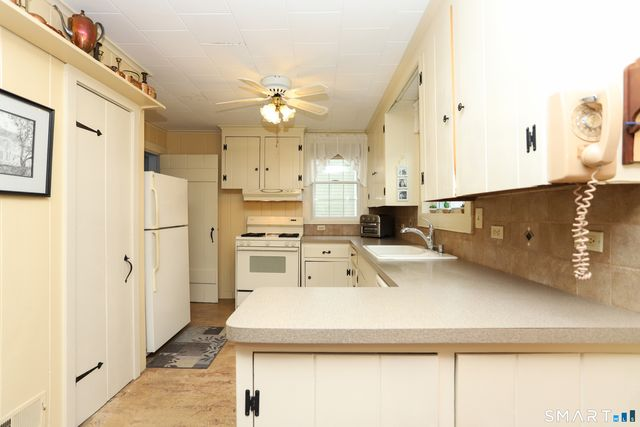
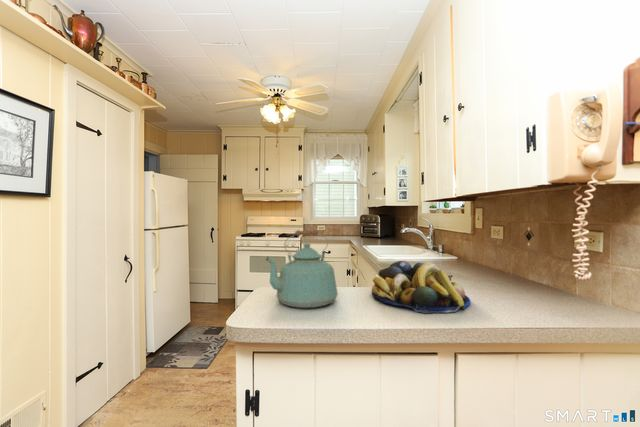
+ fruit bowl (419, 280)
+ kettle (301, 266)
